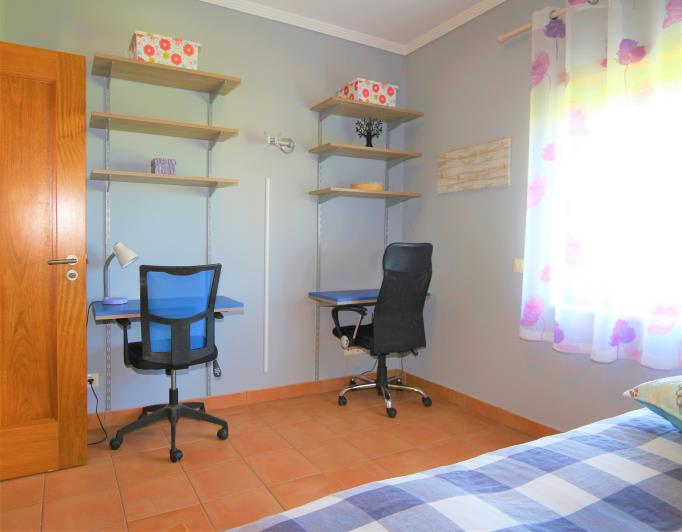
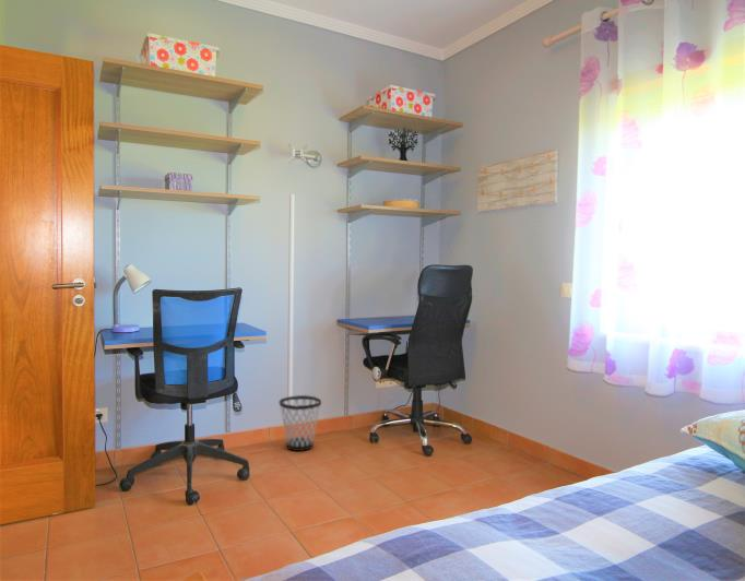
+ wastebasket (298, 425)
